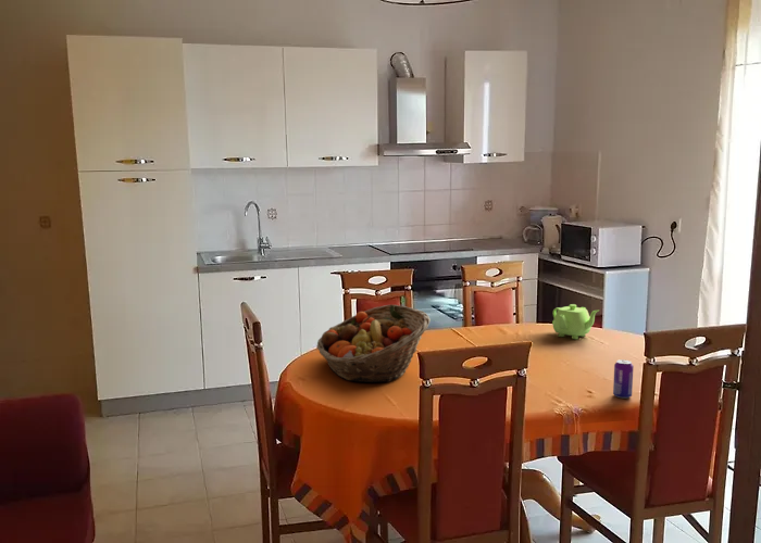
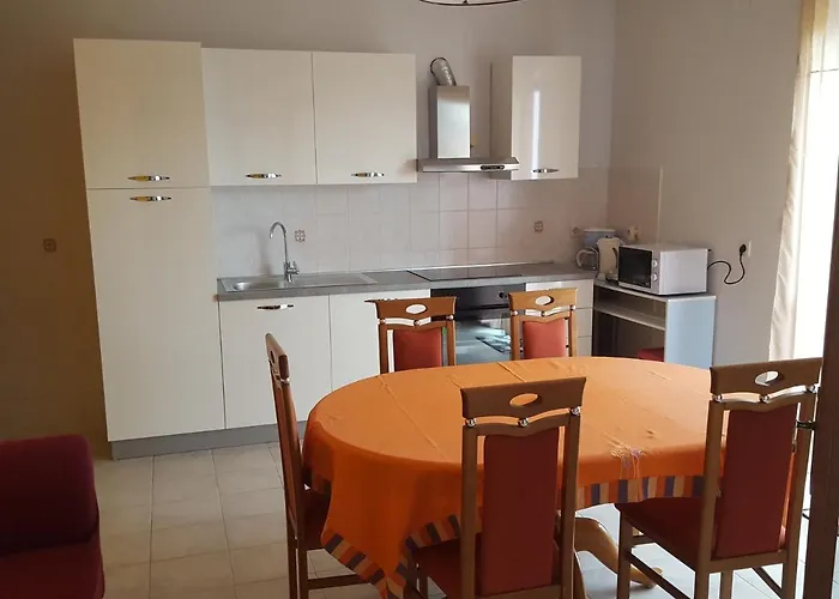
- beverage can (623, 378)
- fruit basket (373, 341)
- teapot (575, 320)
